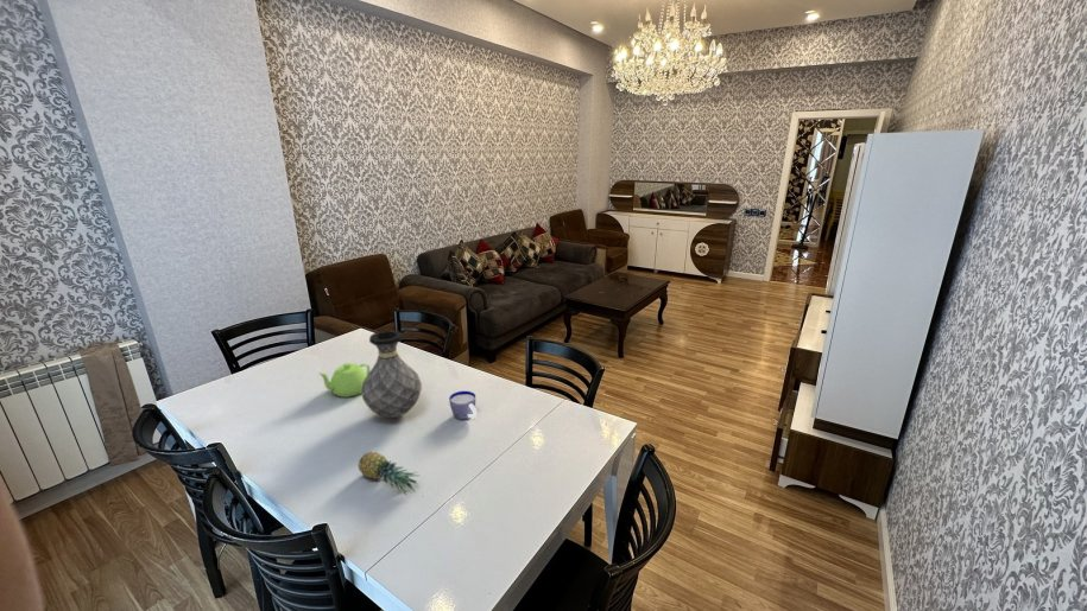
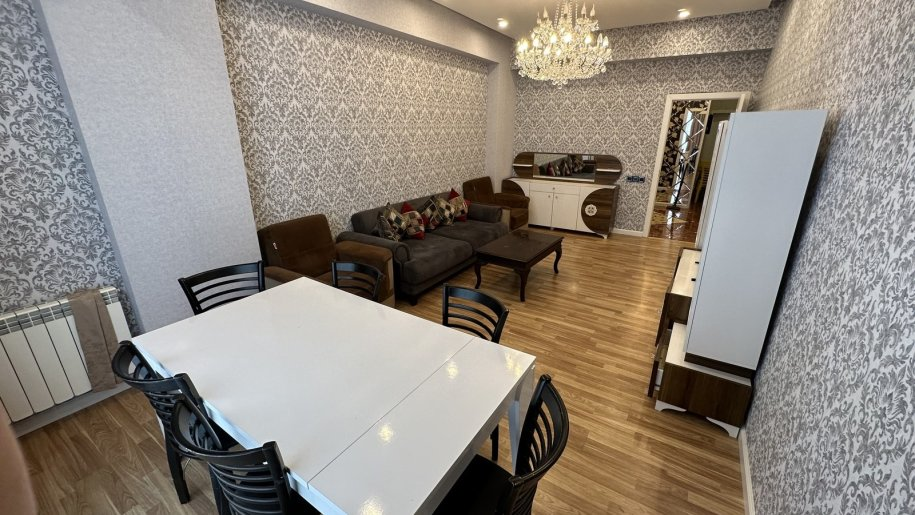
- teapot (346, 377)
- cup (466, 407)
- vase (390, 376)
- fruit (388, 470)
